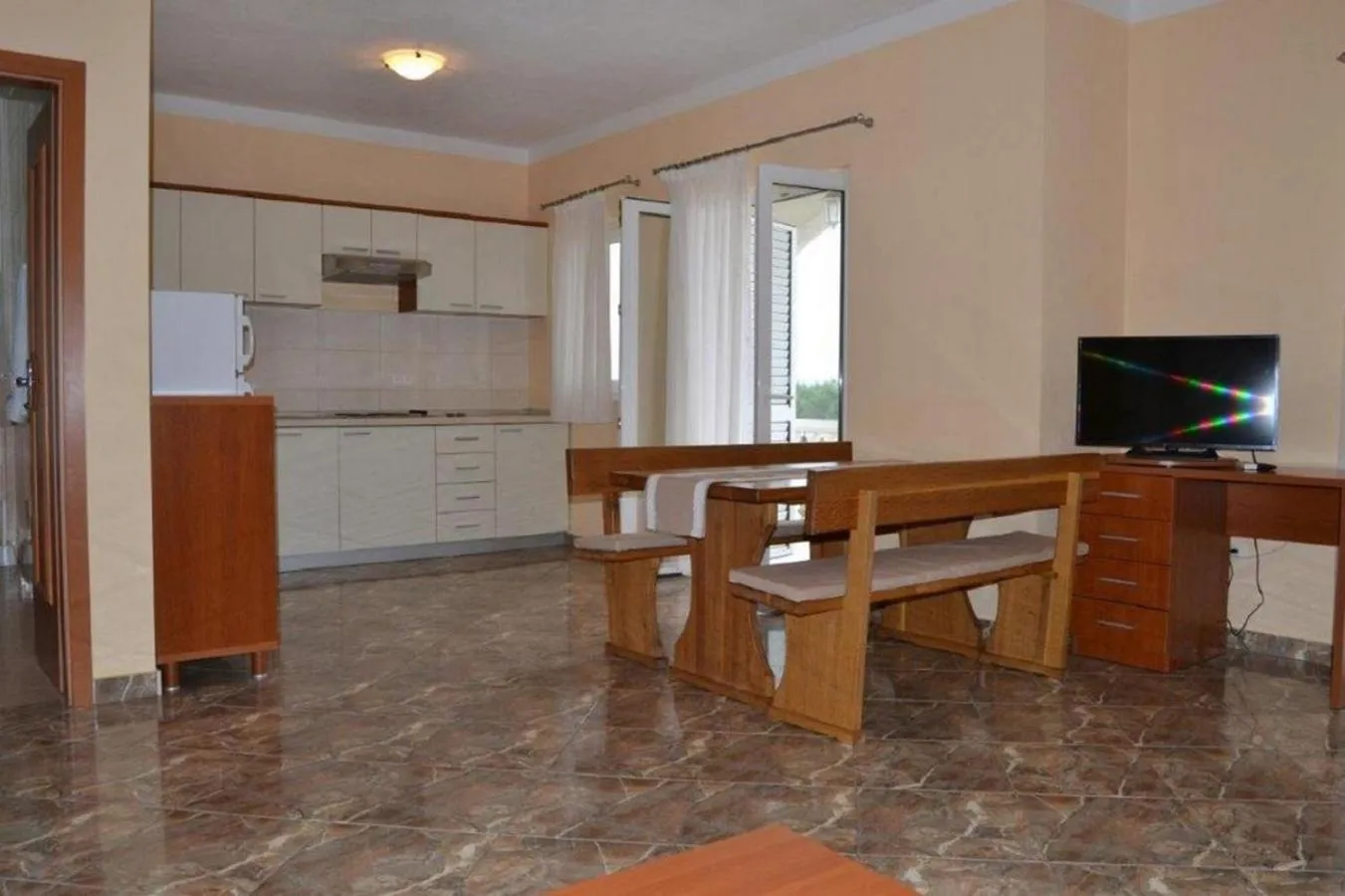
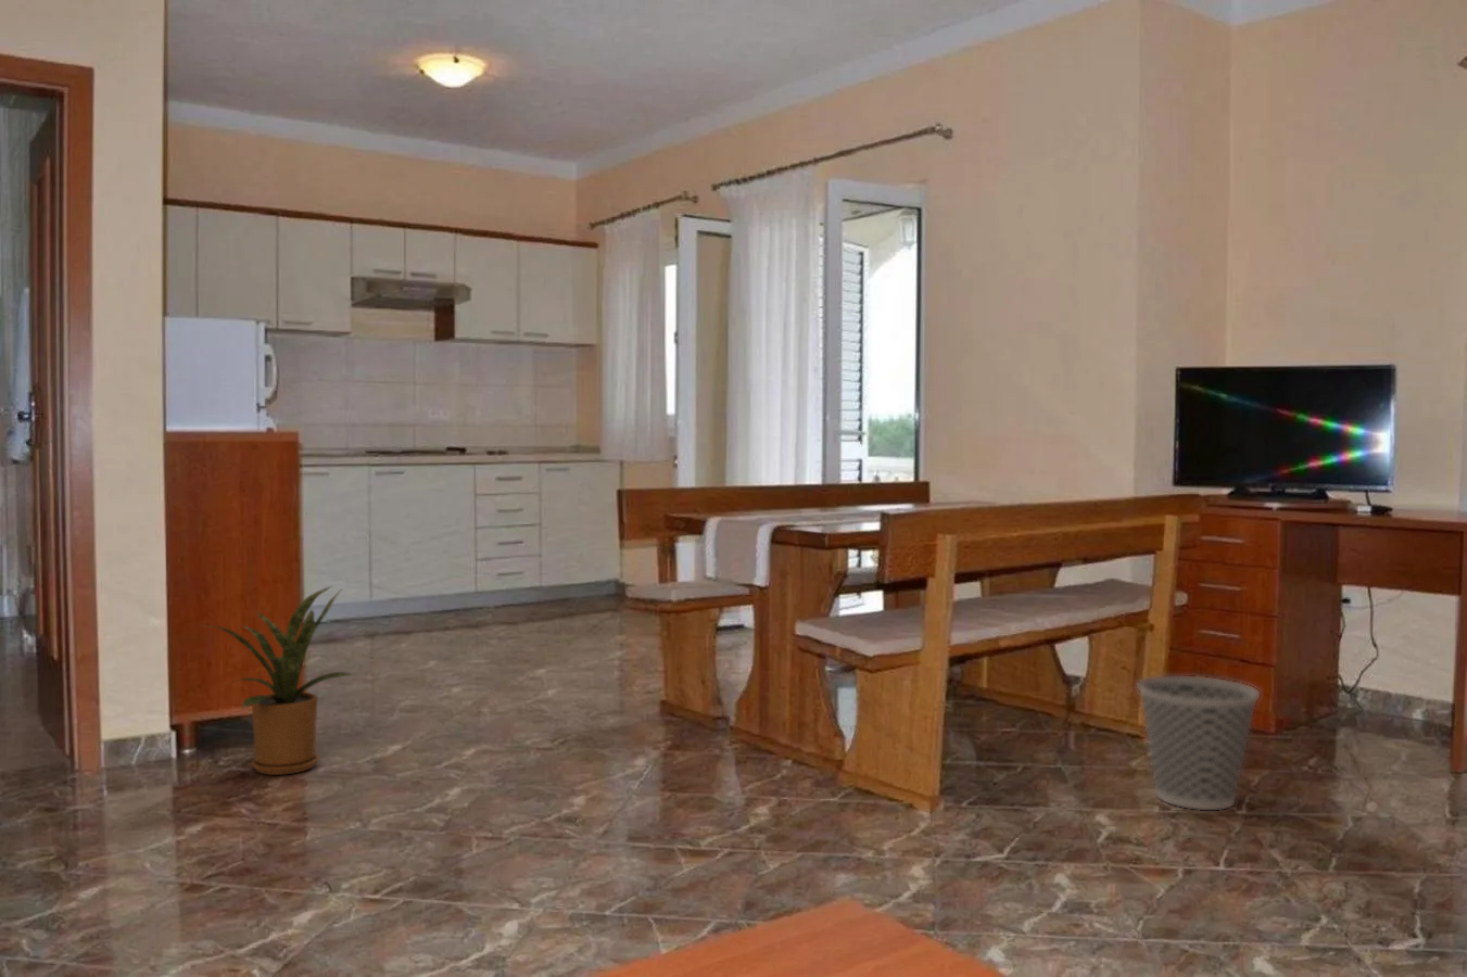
+ wastebasket (1195, 743)
+ house plant (279, 677)
